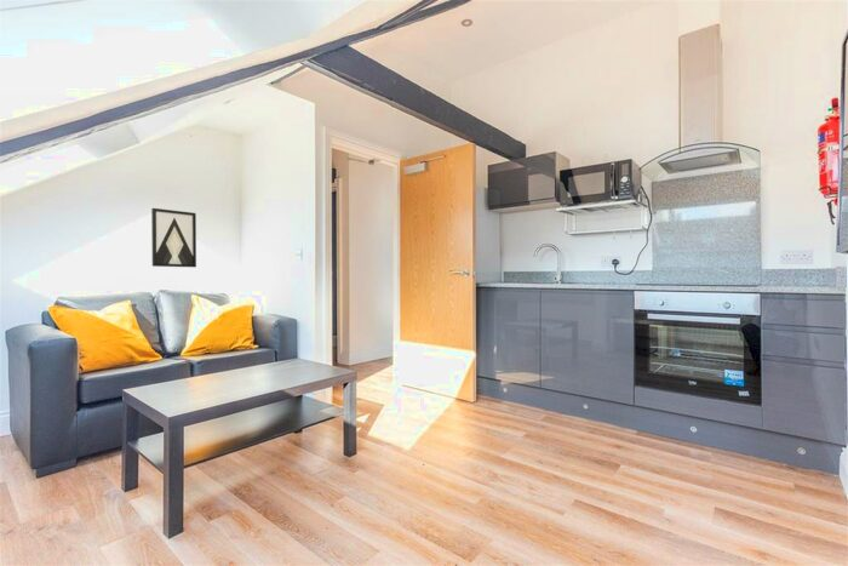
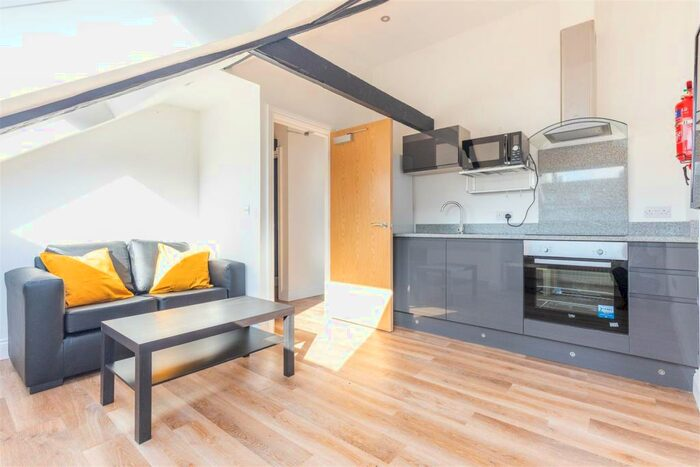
- wall art (174, 239)
